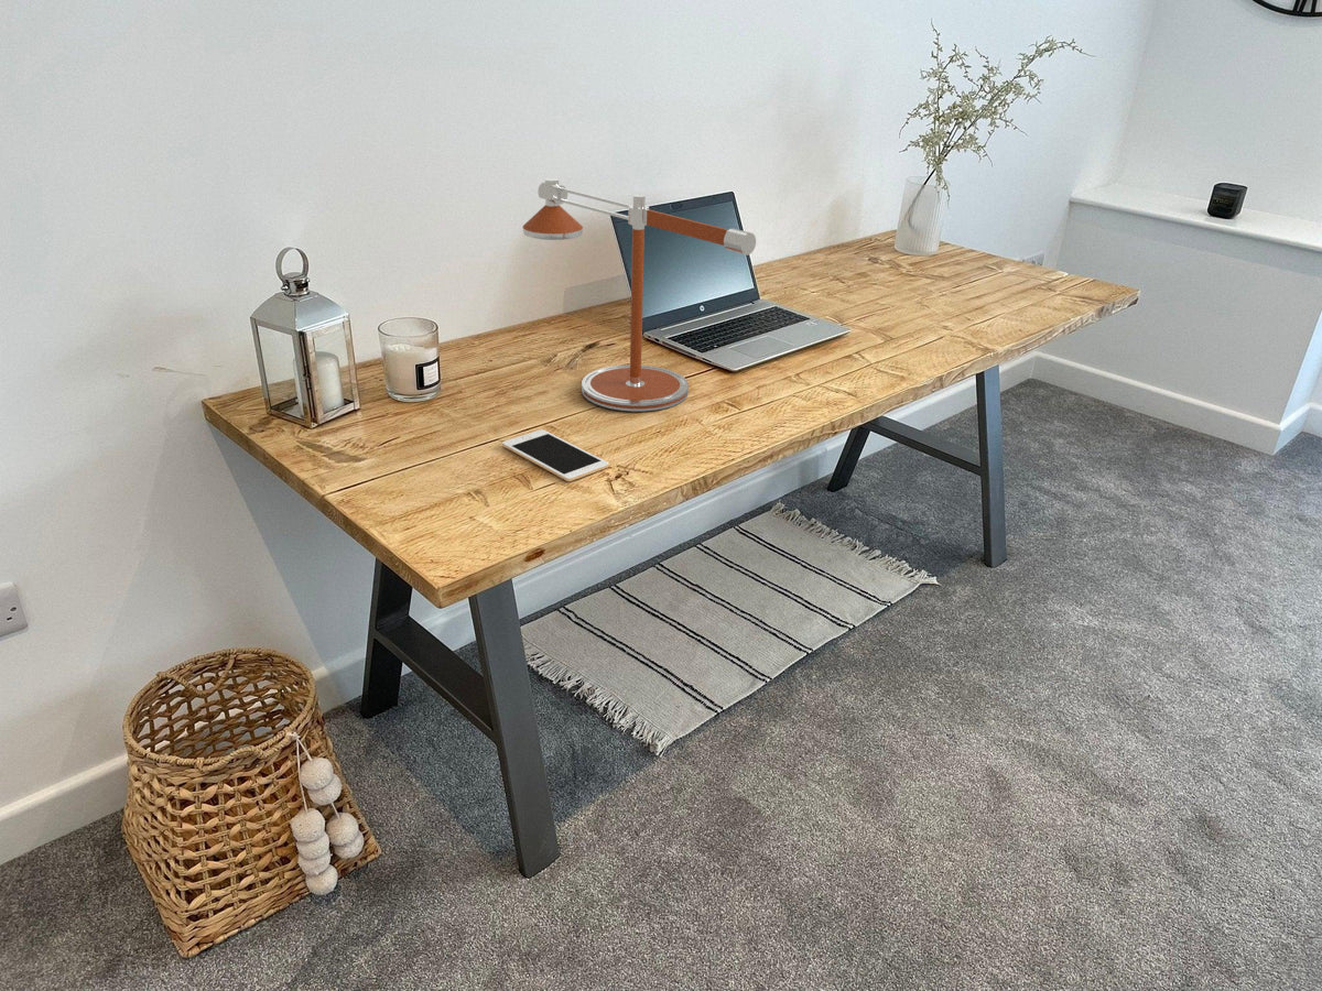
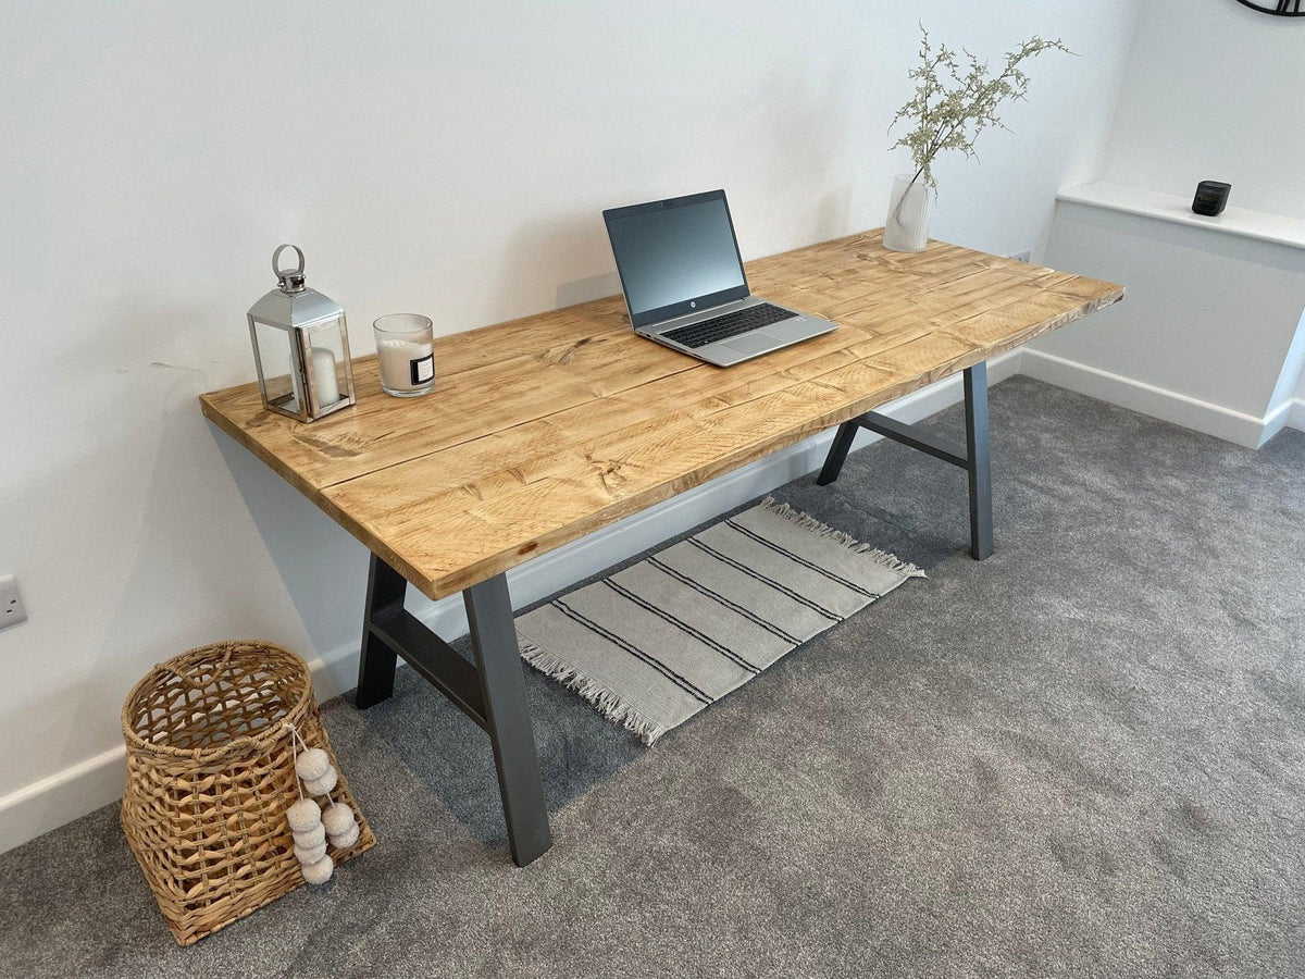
- cell phone (554, 454)
- desk lamp (631, 294)
